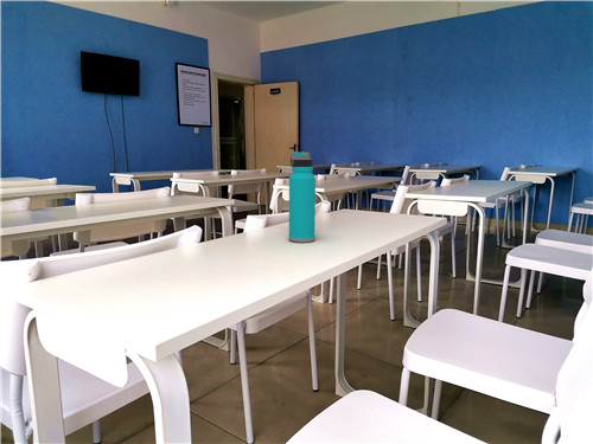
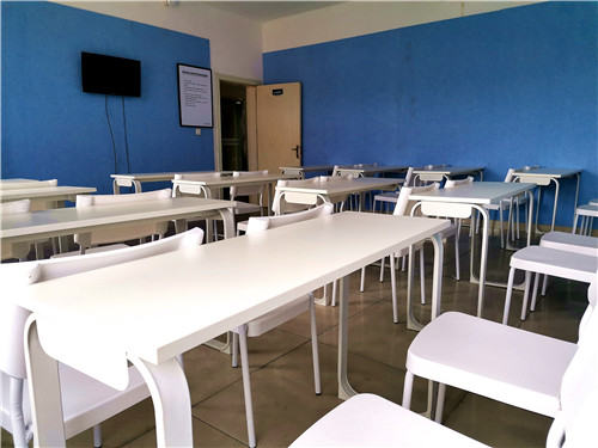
- water bottle (301, 195)
